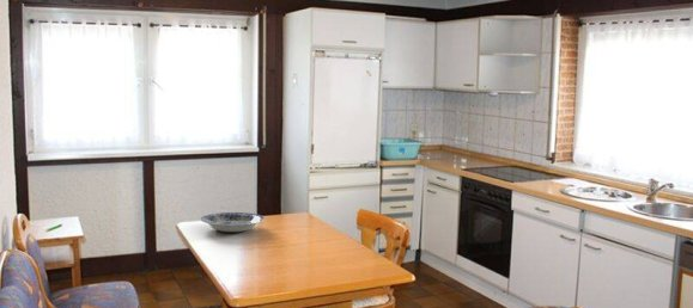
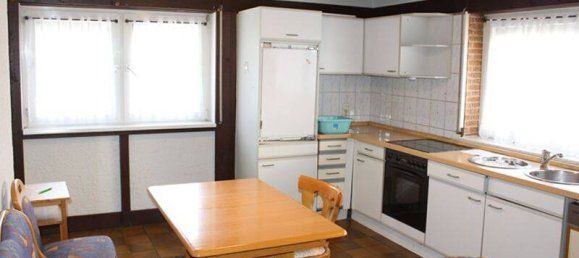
- plate (232, 223)
